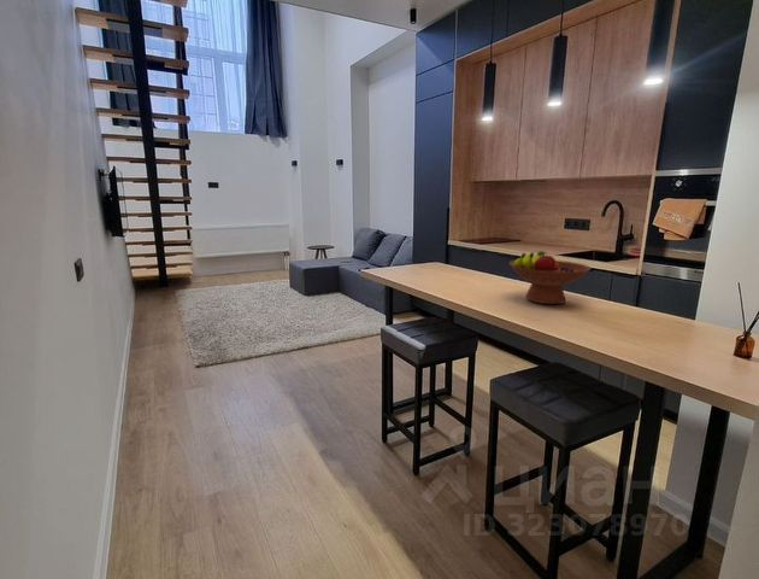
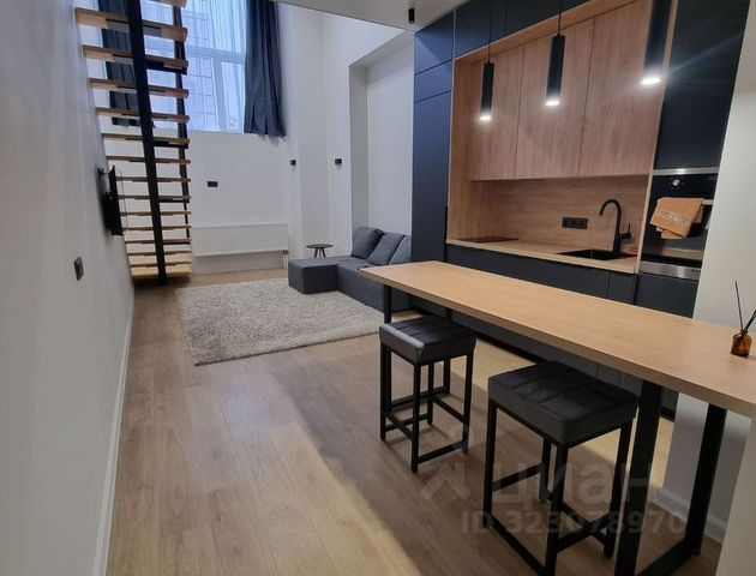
- fruit bowl (547, 275)
